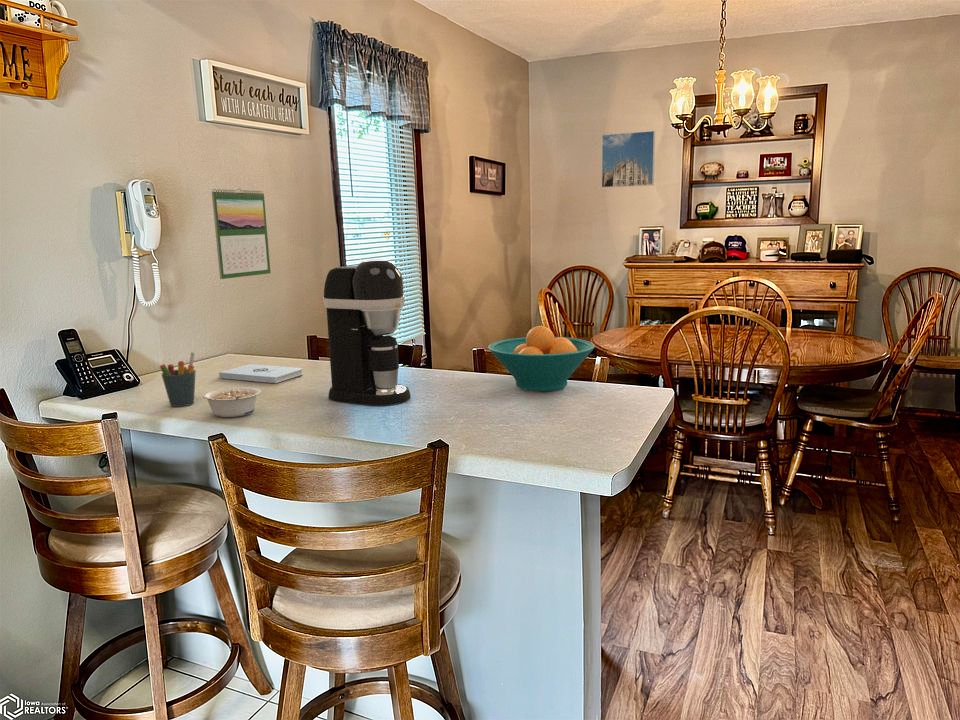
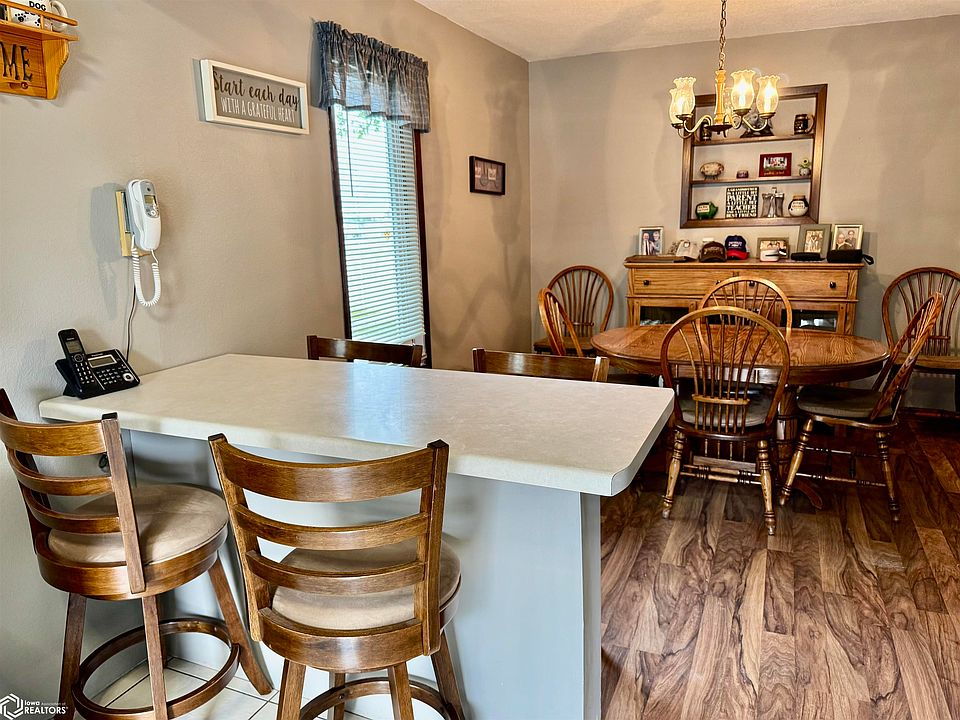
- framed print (627, 159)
- notepad (262, 373)
- pen holder (179, 379)
- coffee maker (365, 329)
- calendar (242, 232)
- legume (234, 401)
- fruit bowl (541, 356)
